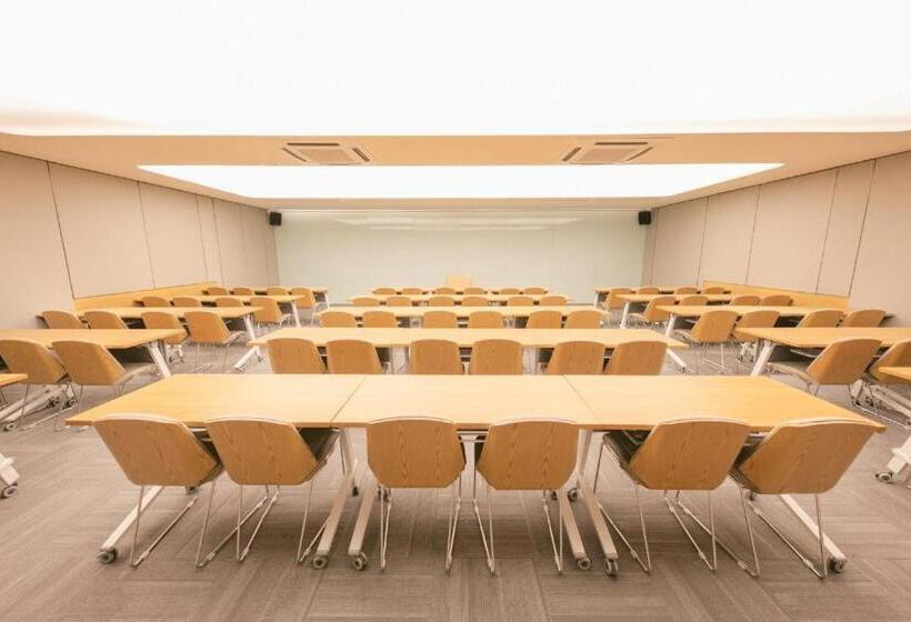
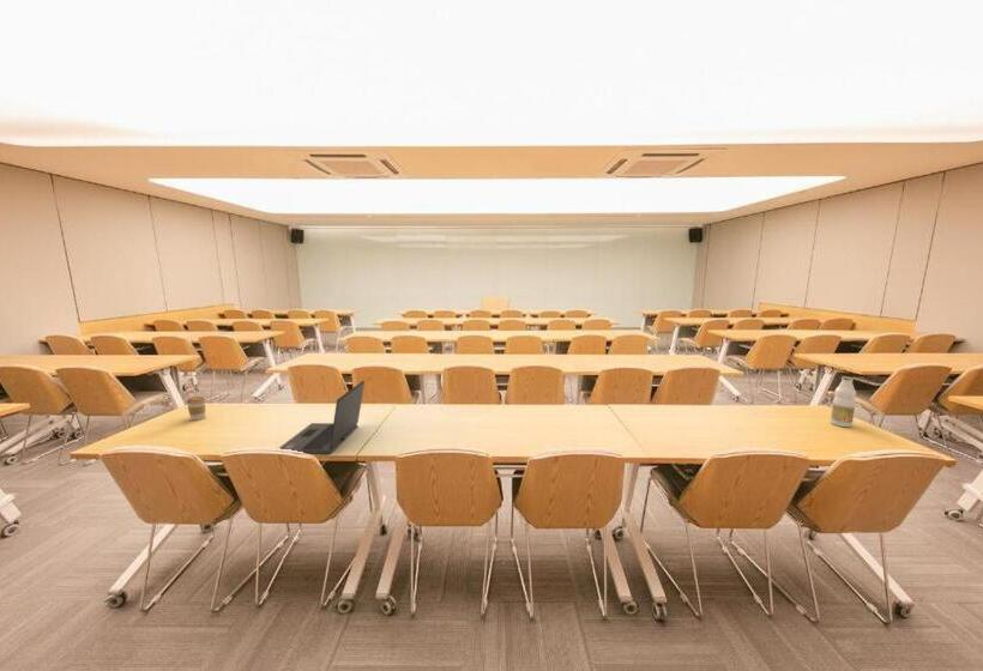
+ bottle (844, 400)
+ coffee cup (197, 407)
+ laptop (324, 423)
